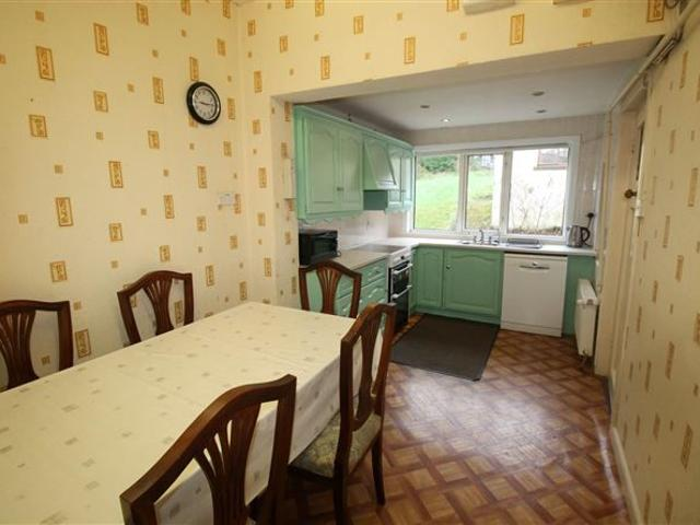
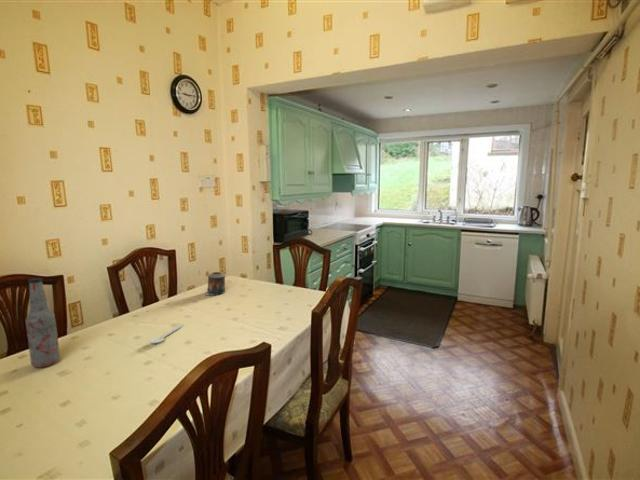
+ bottle (41, 321)
+ candle (213, 283)
+ spoon (167, 333)
